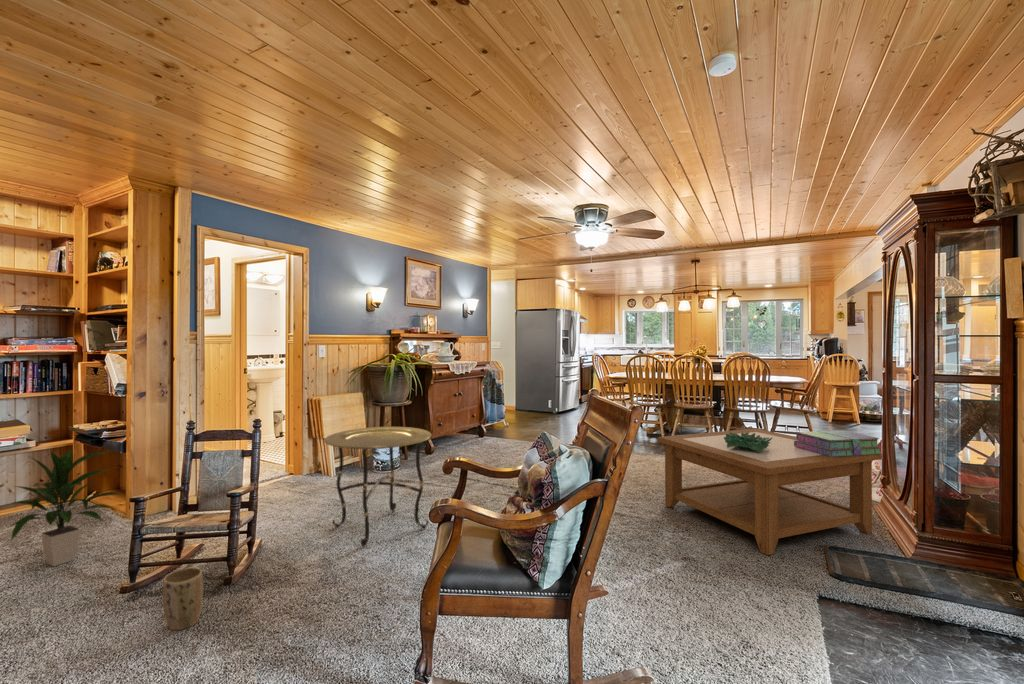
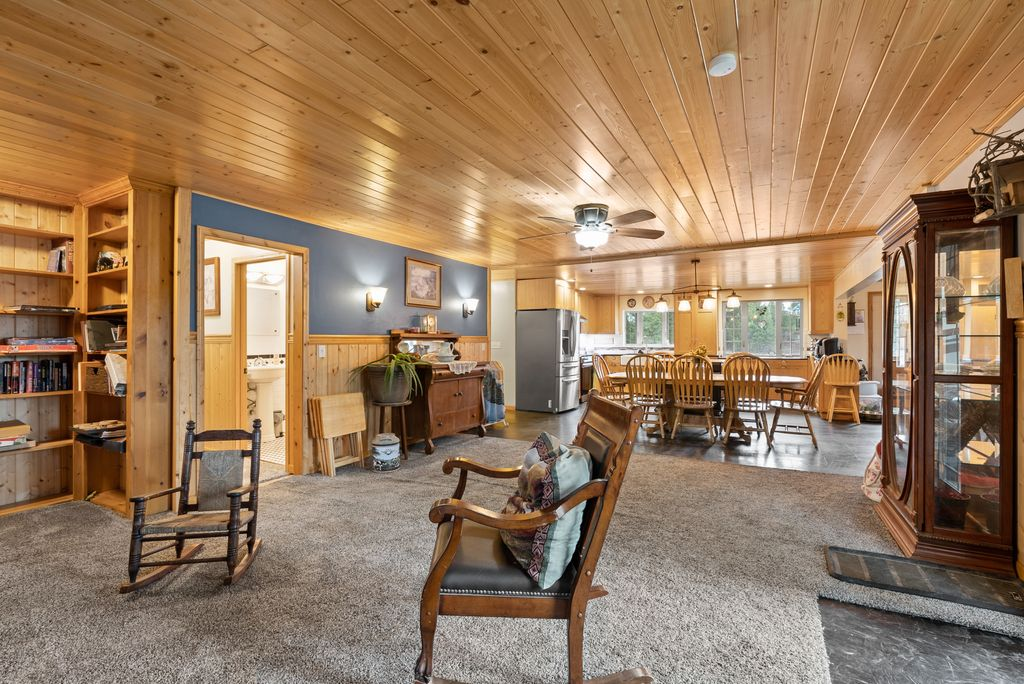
- plant pot (183, 599)
- coffee table (760, 481)
- decorative bowl (748, 441)
- stack of books (836, 442)
- side table (379, 482)
- indoor plant (62, 503)
